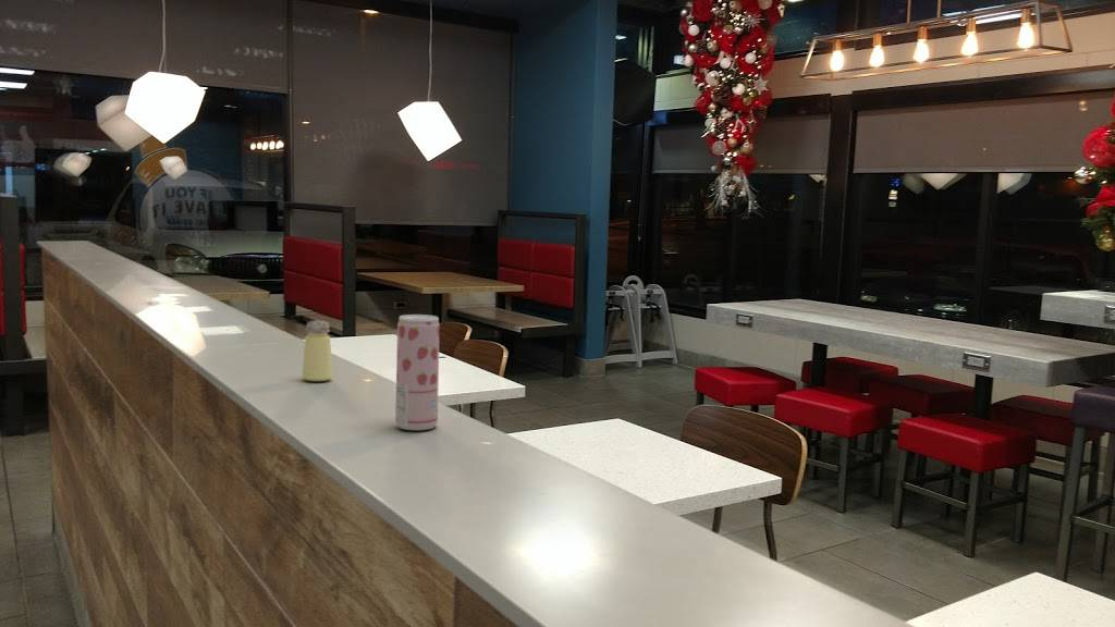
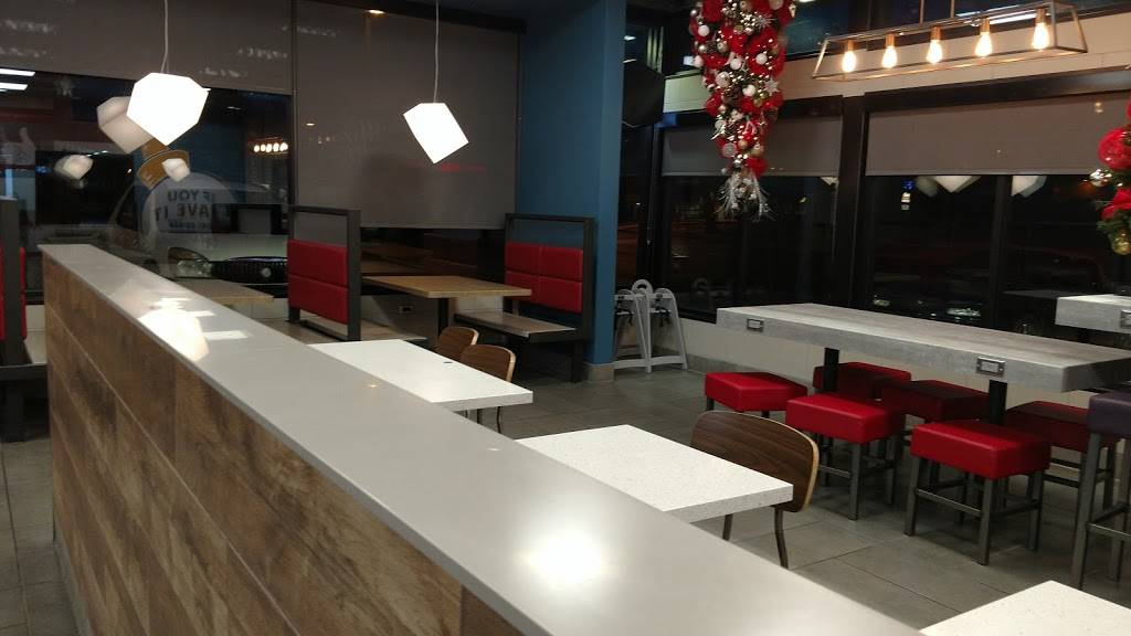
- beverage can (417, 371)
- saltshaker (317, 349)
